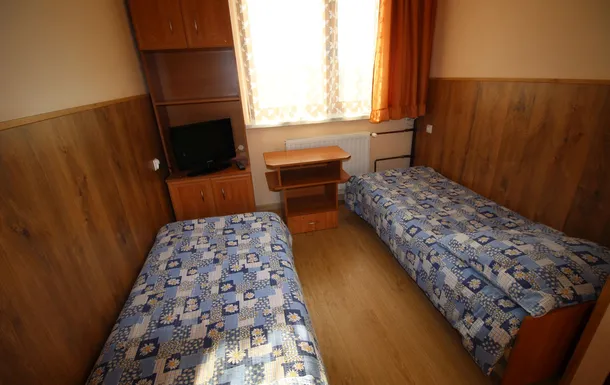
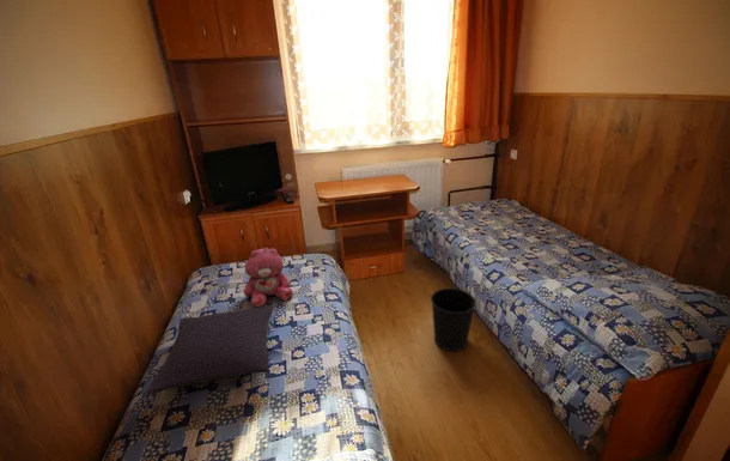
+ teddy bear (266, 272)
+ wastebasket (451, 320)
+ pillow (220, 341)
